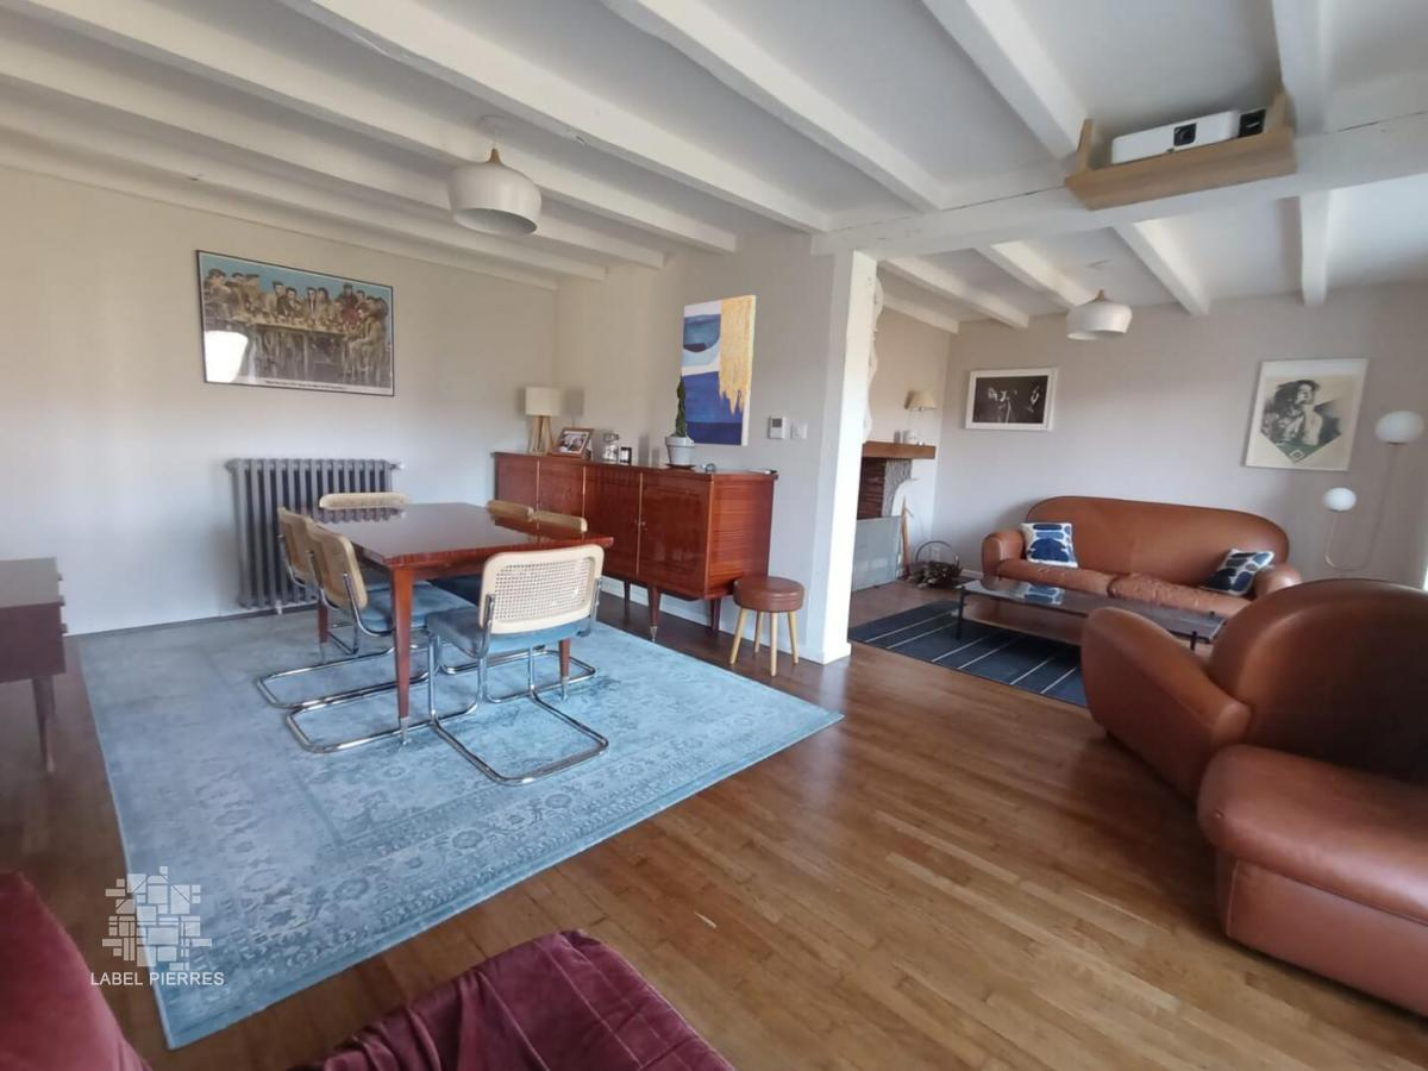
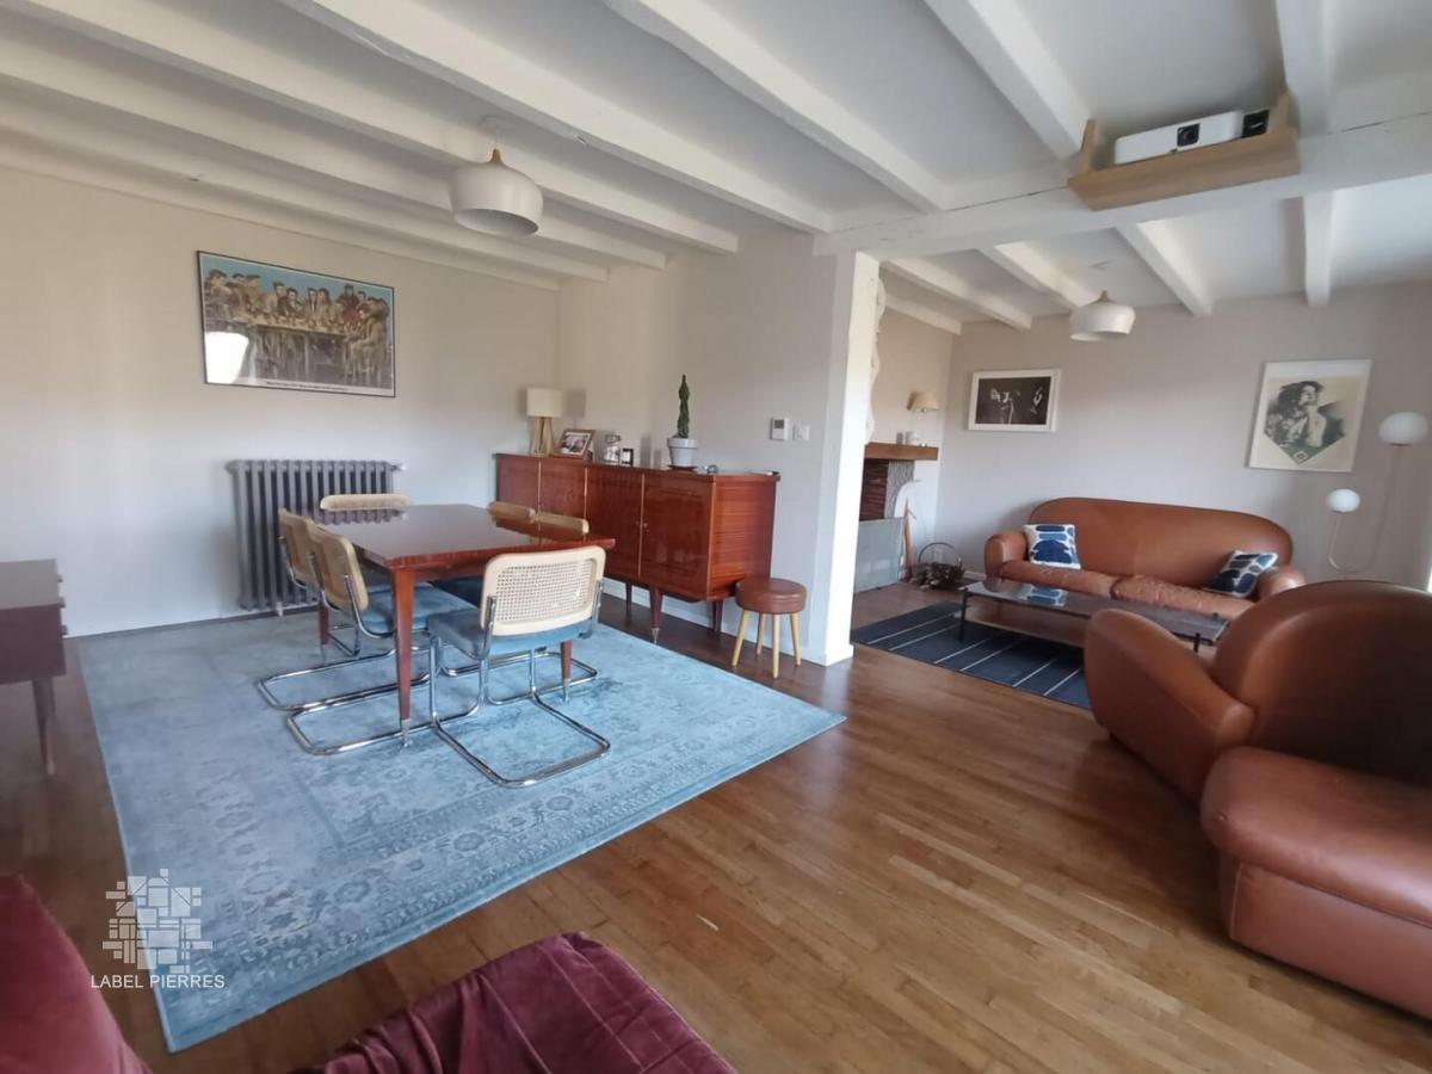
- wall art (714, 374)
